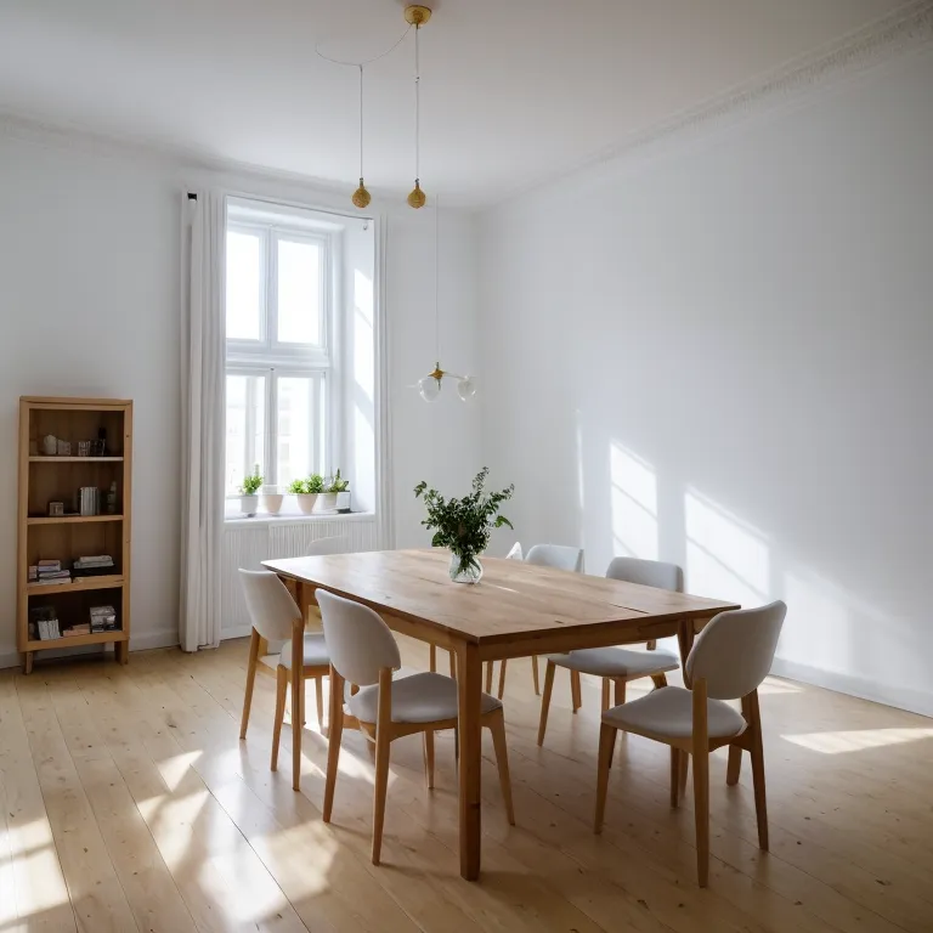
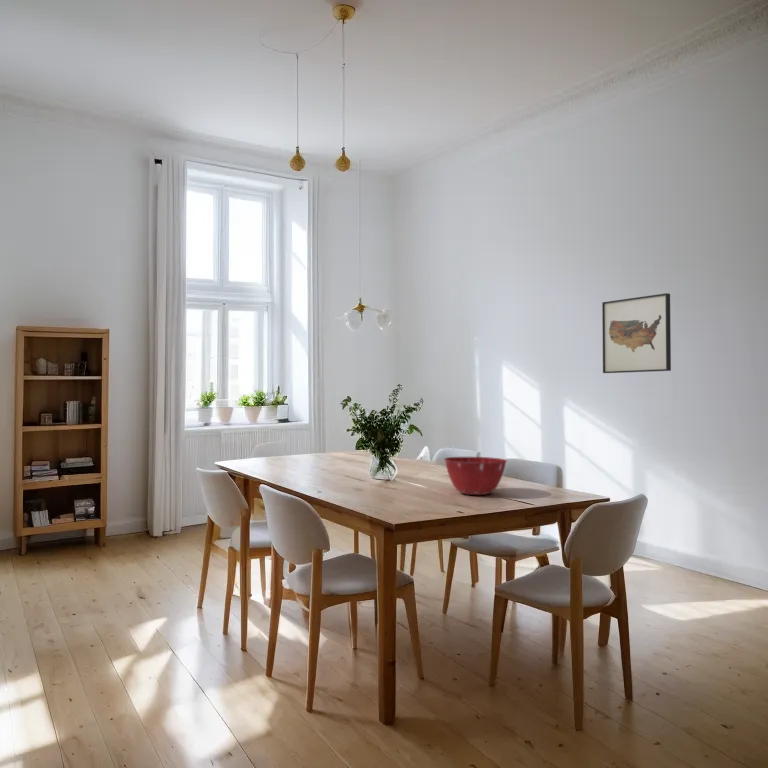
+ wall art (635, 335)
+ mixing bowl (475, 475)
